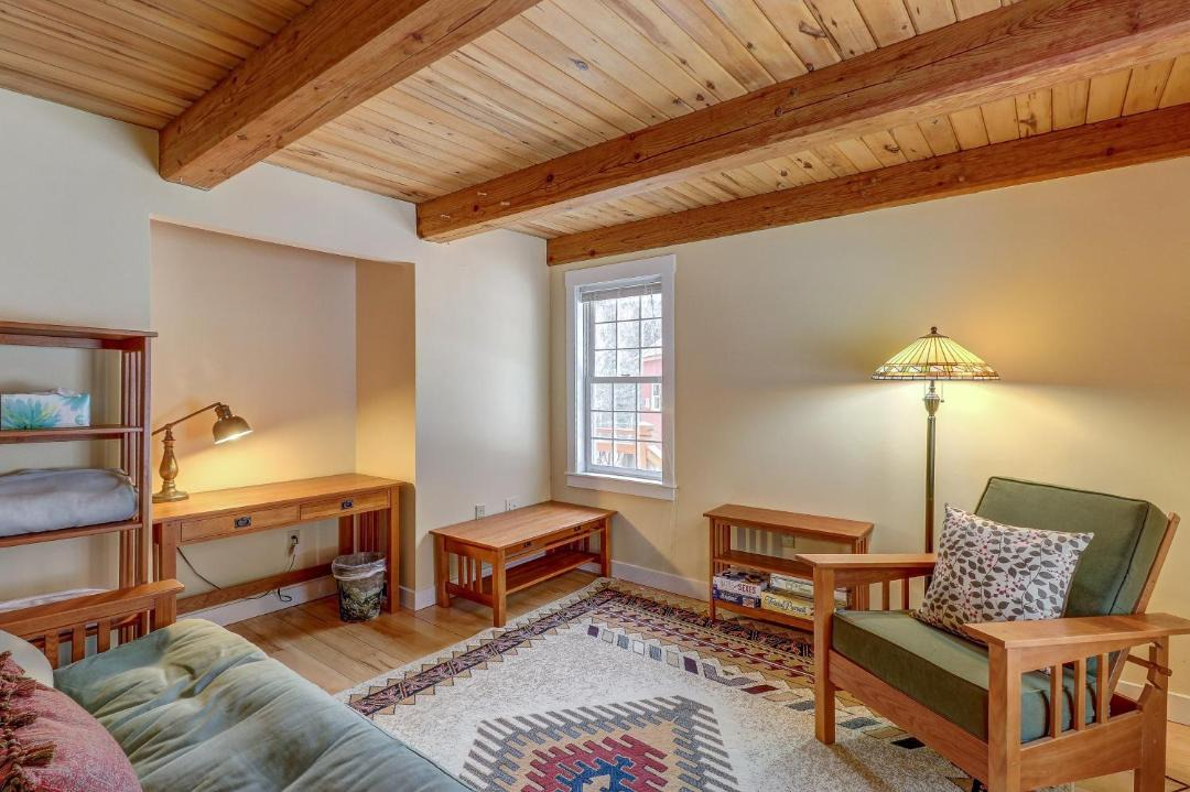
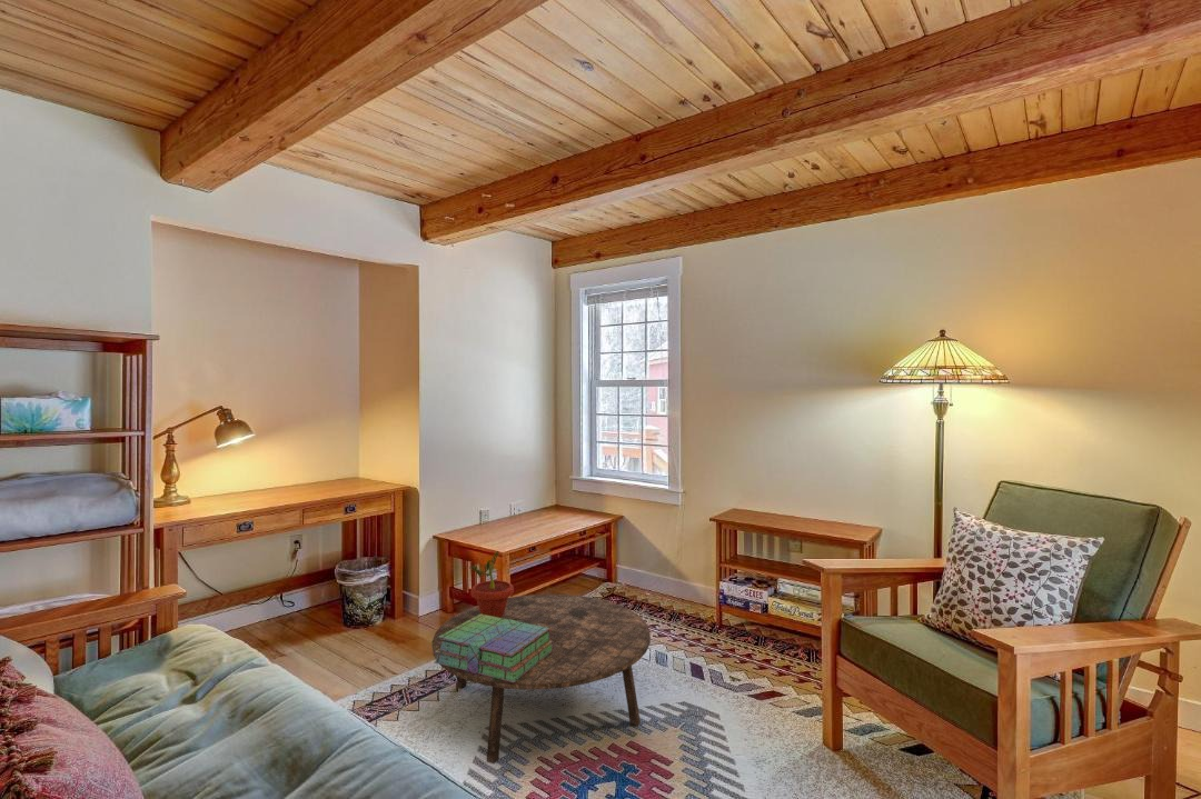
+ potted plant (492, 581)
+ stack of books (495, 643)
+ coffee table (543, 667)
